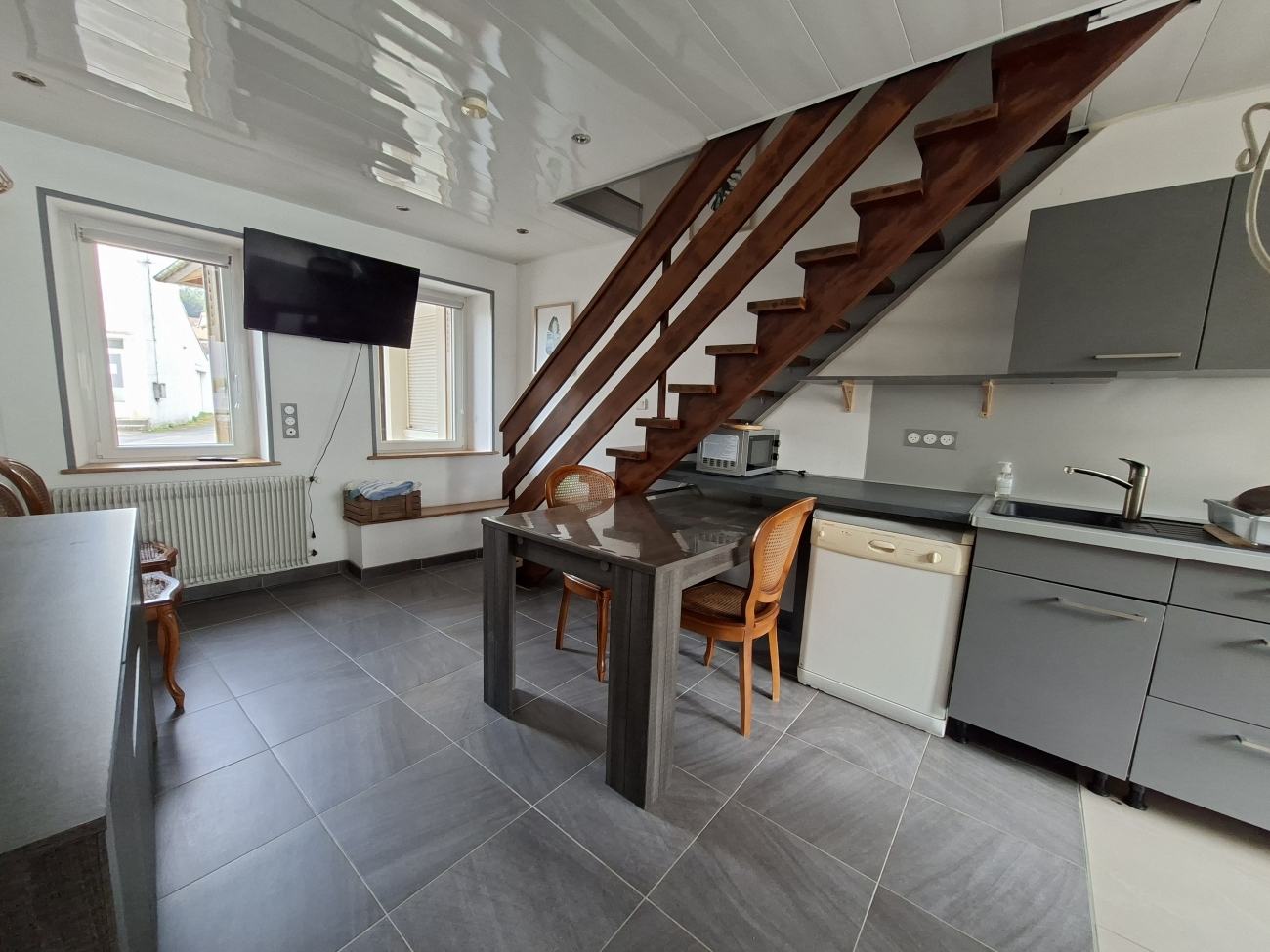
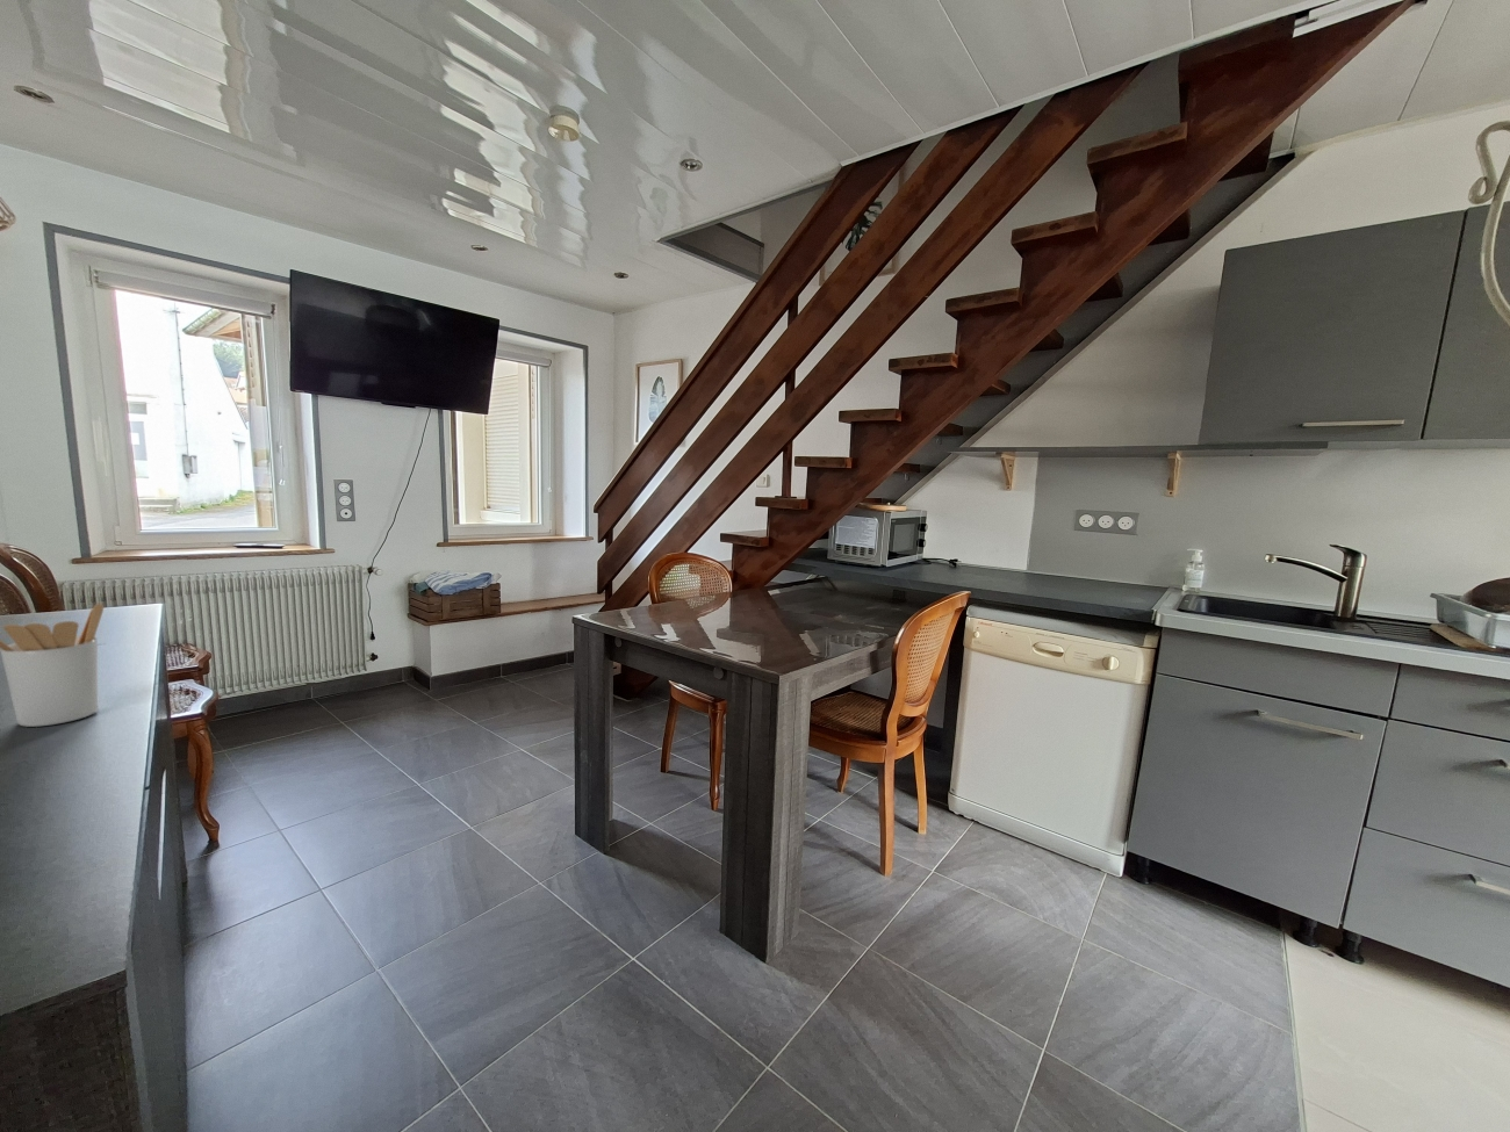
+ utensil holder (51, 665)
